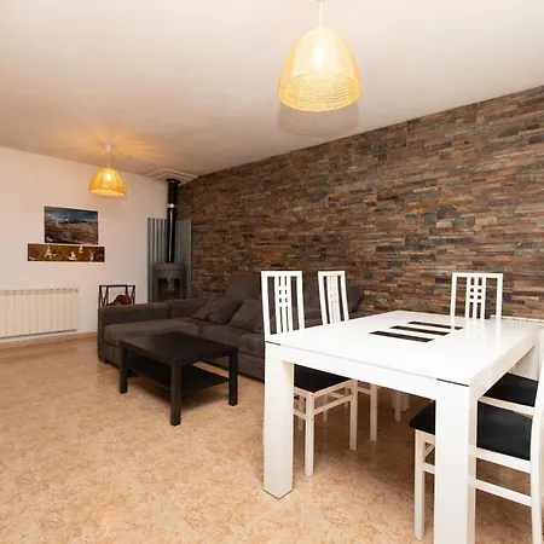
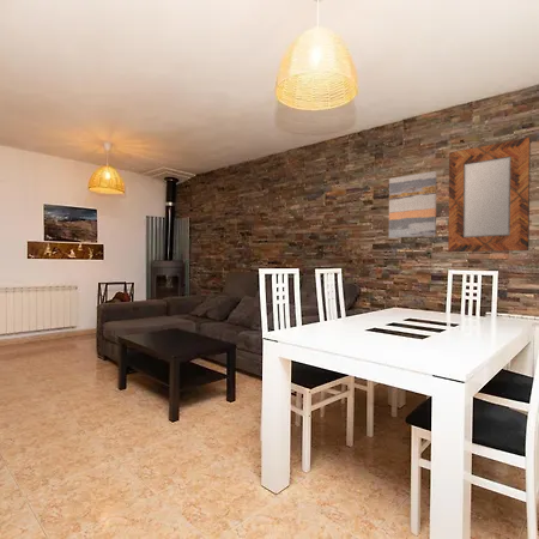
+ home mirror (486, 198)
+ wall art (411, 206)
